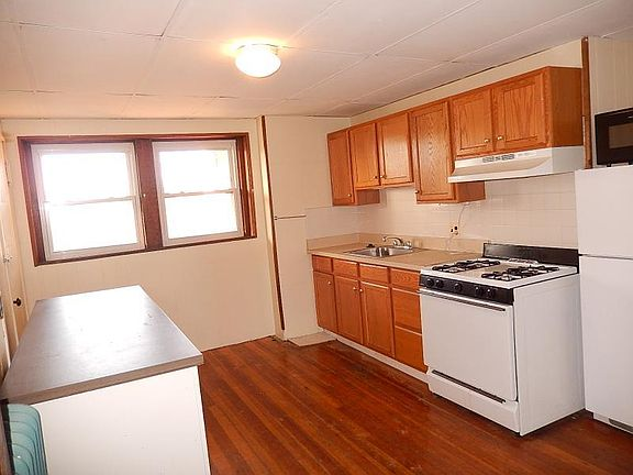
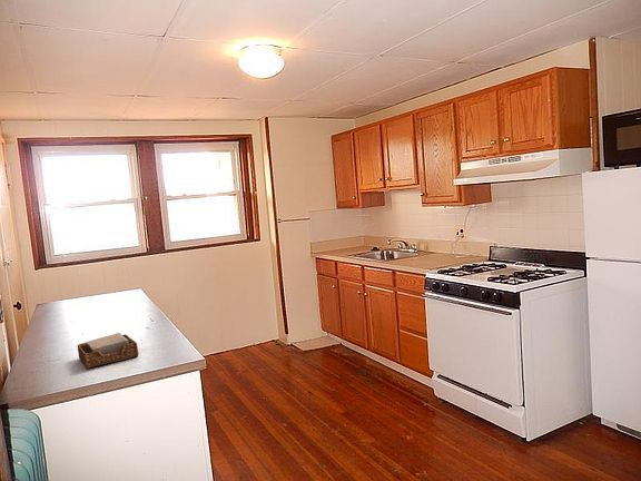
+ napkin holder (107, 347)
